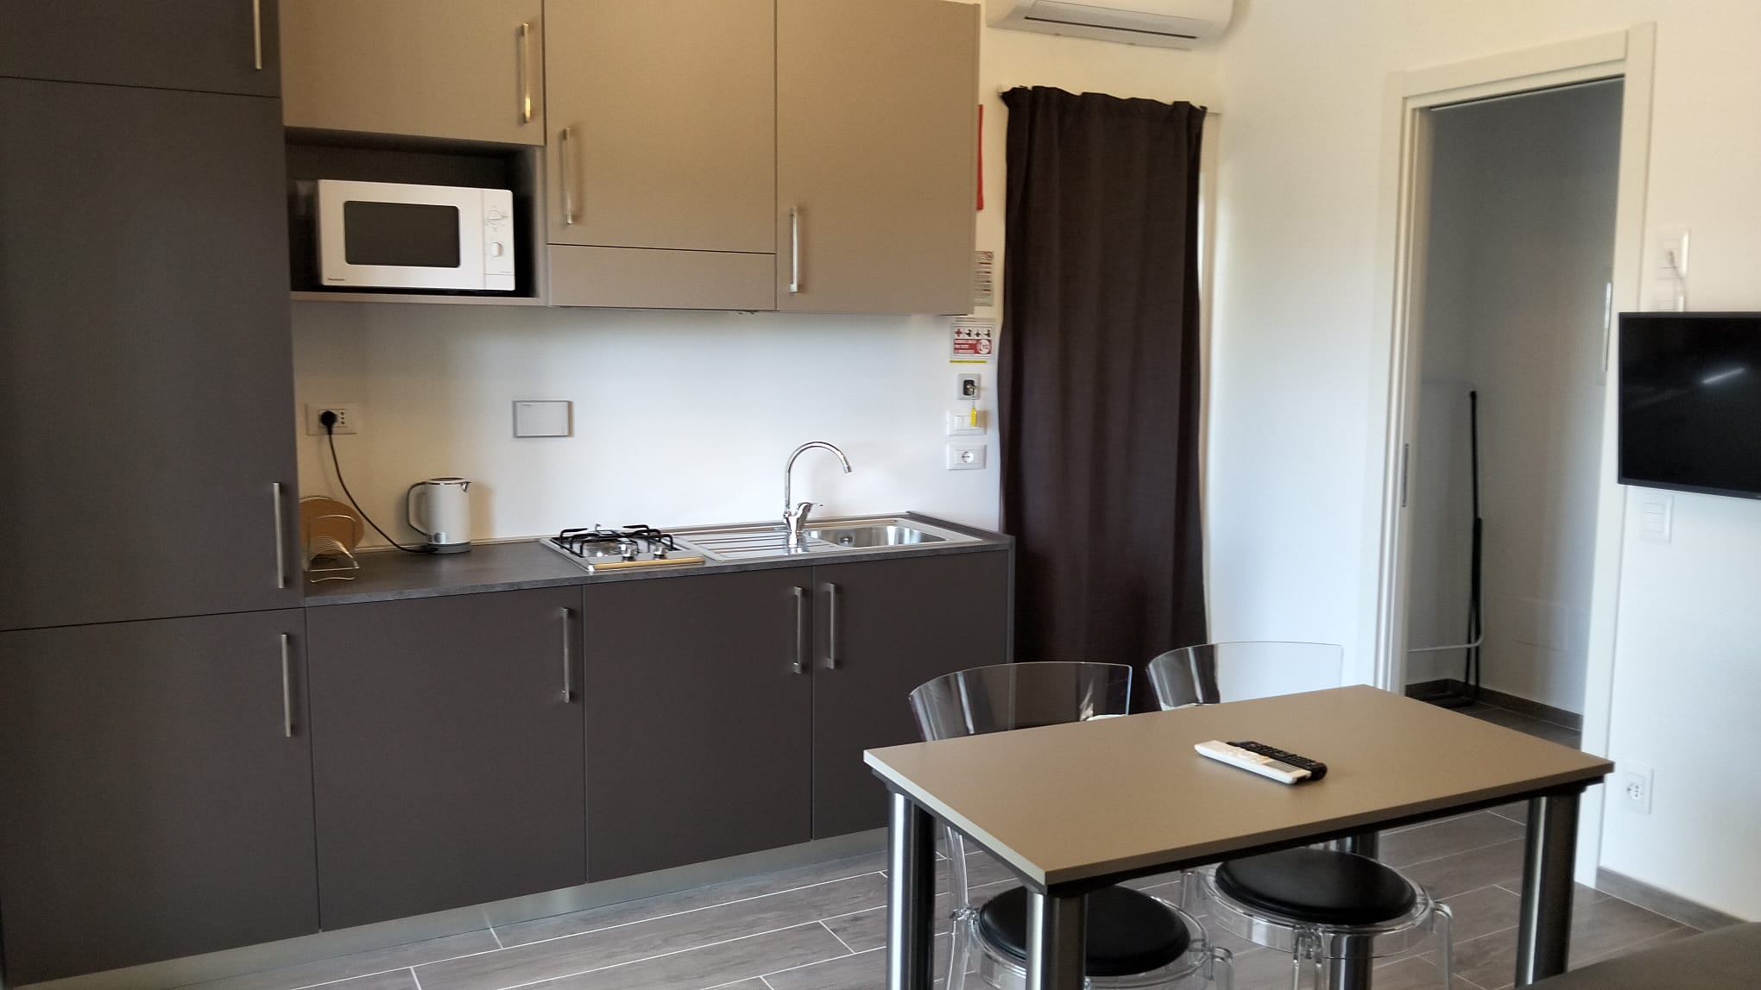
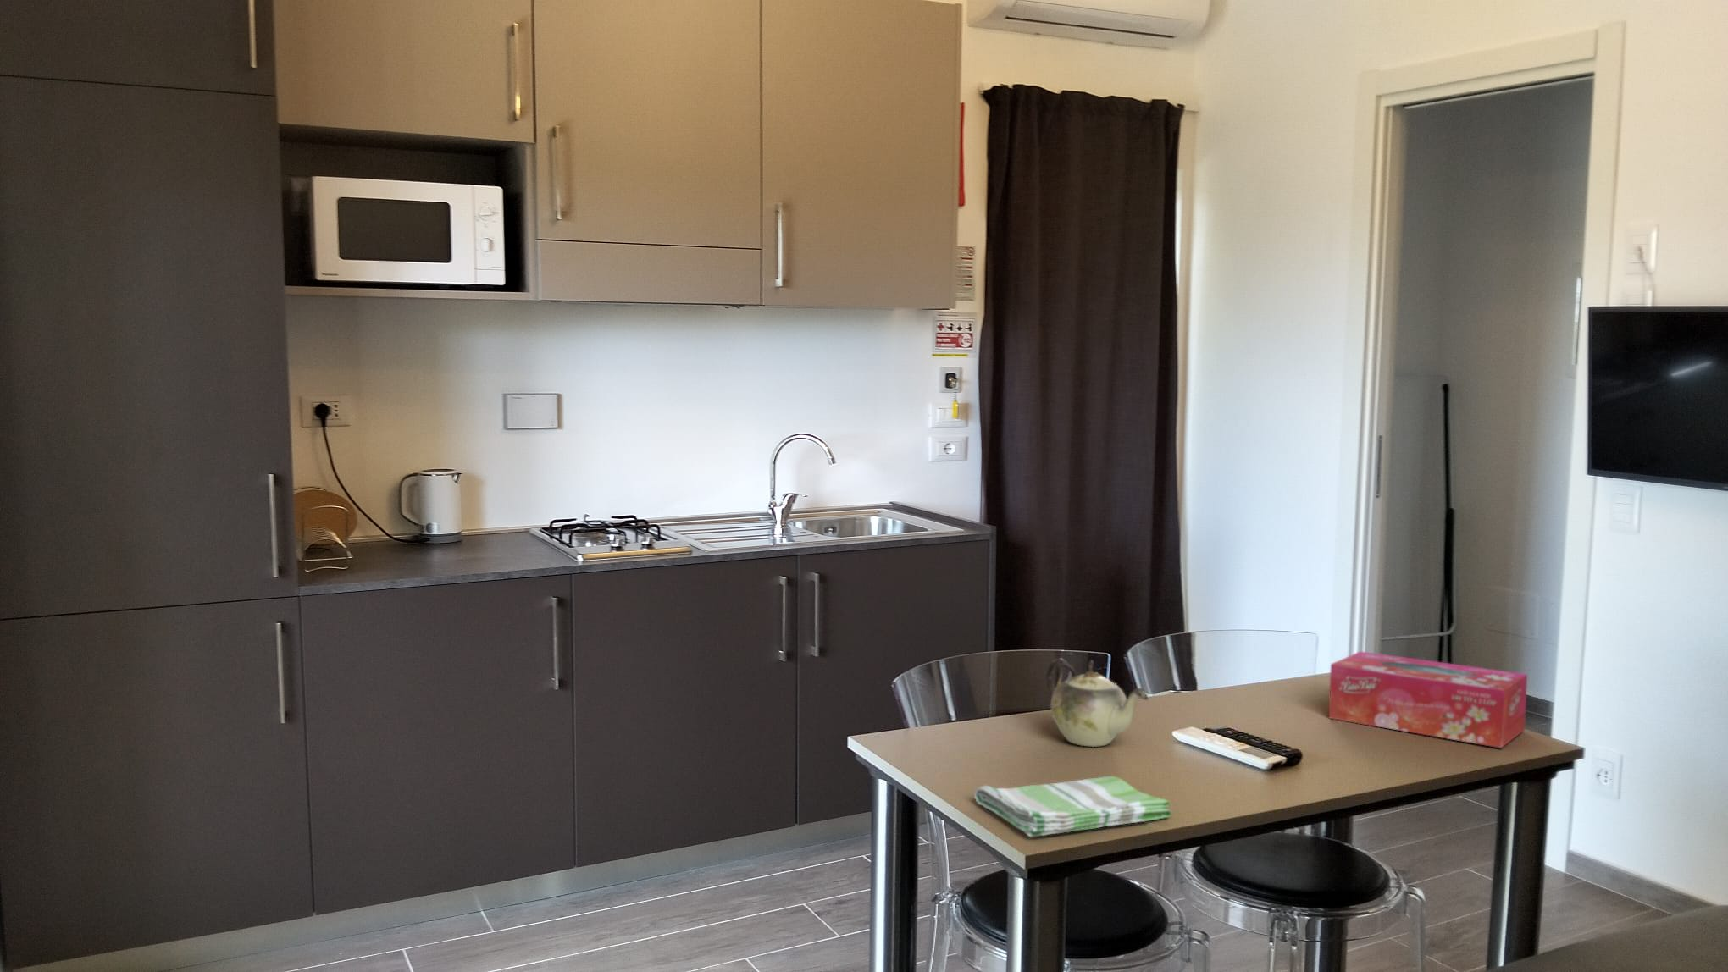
+ dish towel (1071, 799)
+ tissue box (1425, 695)
+ teapot (1094, 701)
